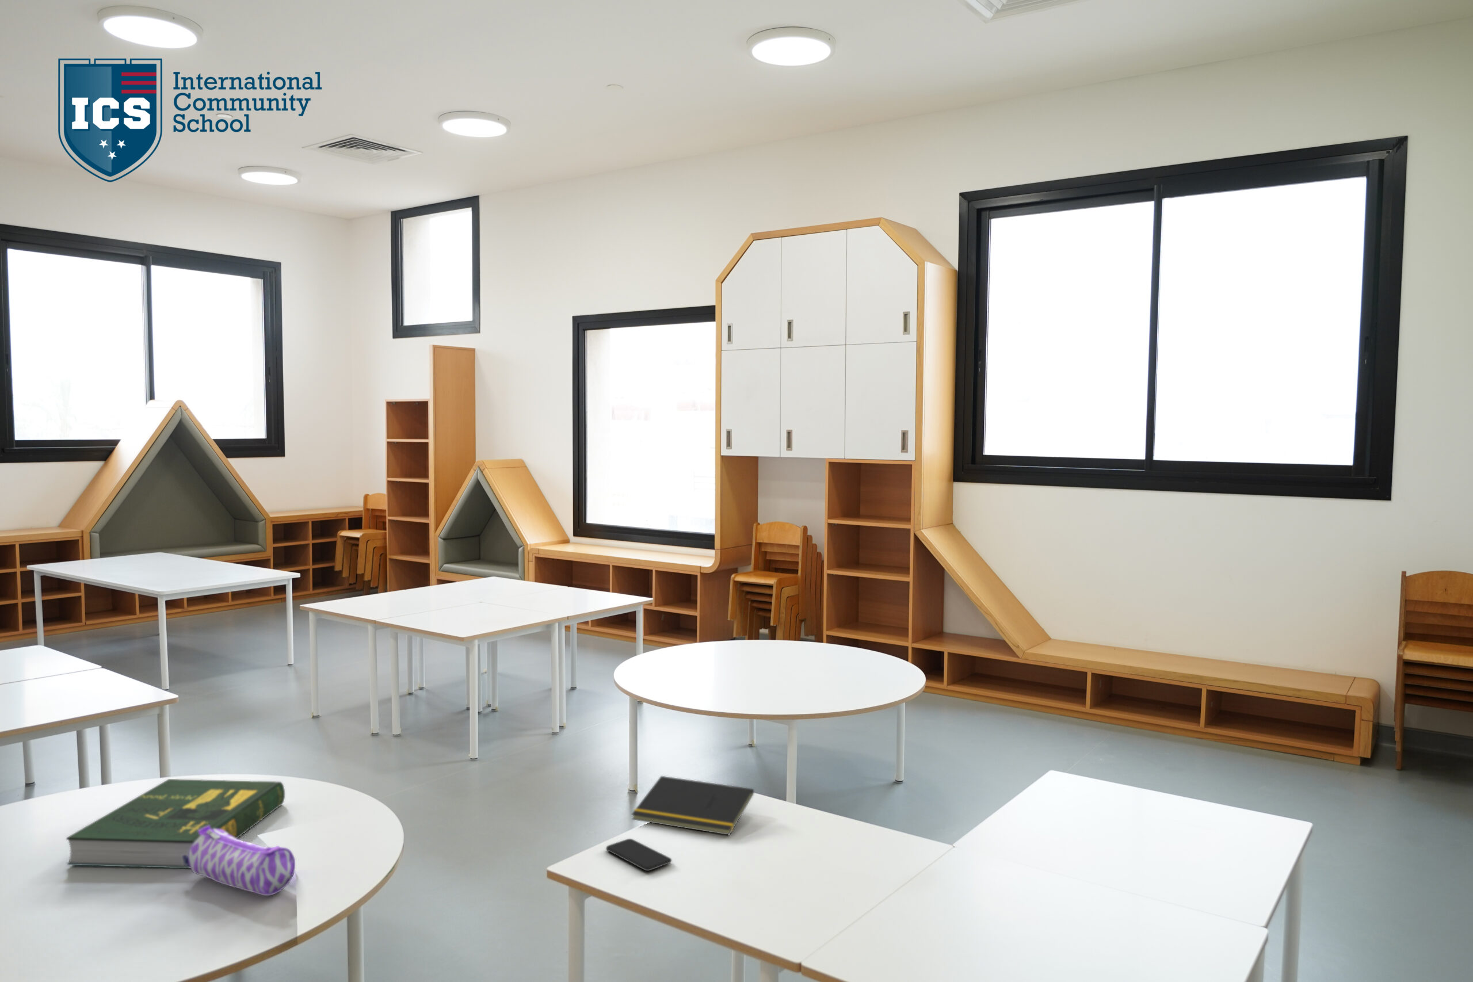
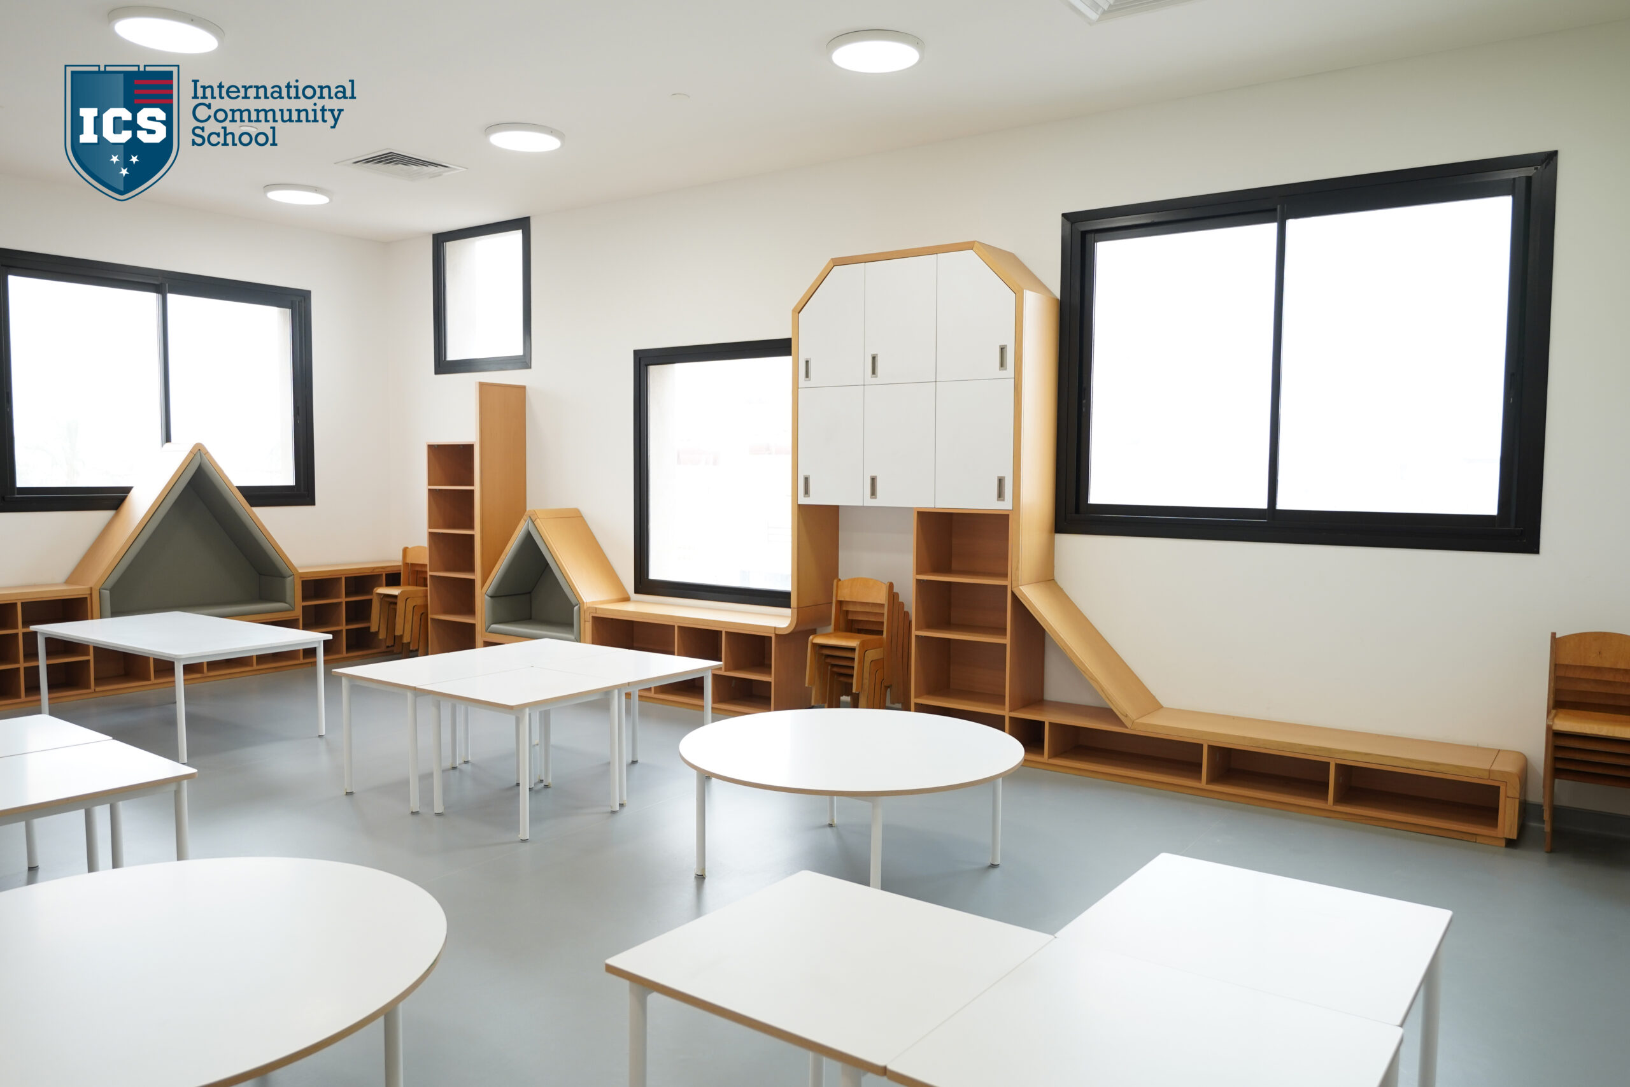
- smartphone (638, 854)
- pencil case (241, 859)
- notepad (694, 803)
- book (183, 820)
